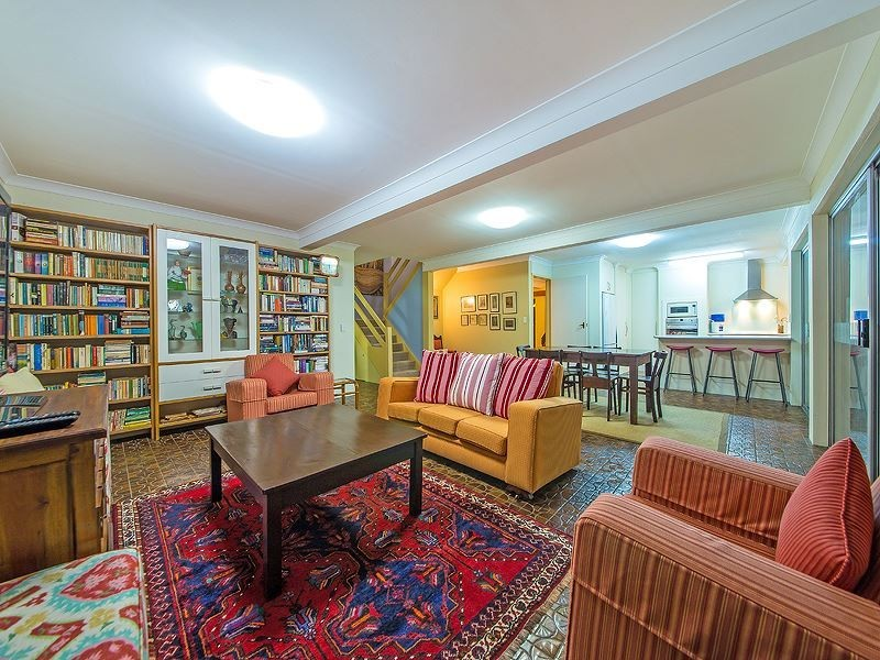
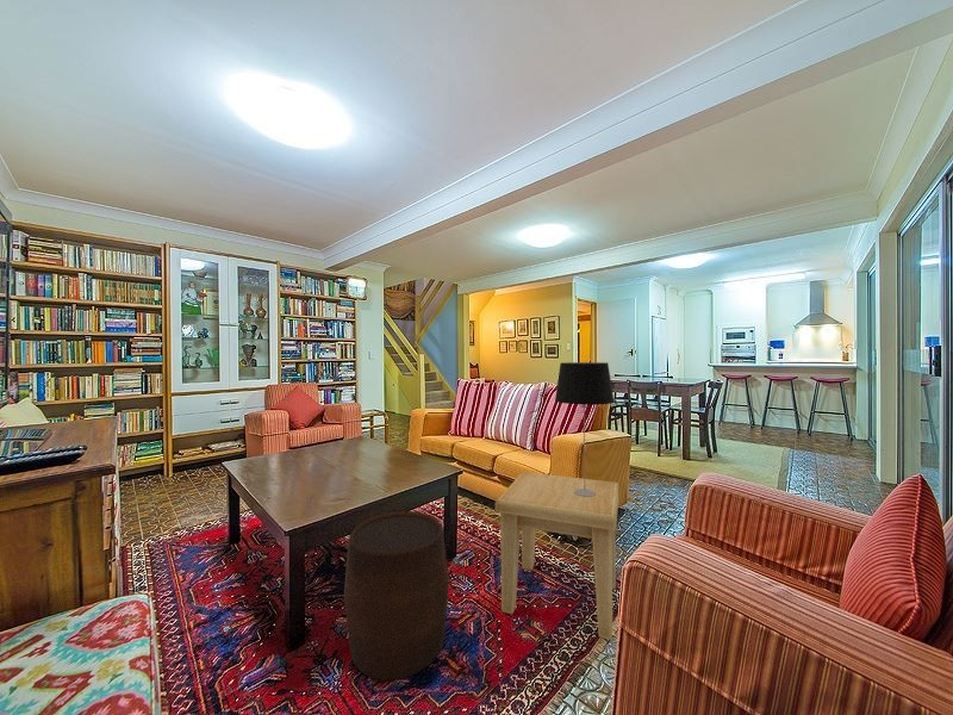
+ stool (397, 585)
+ side table (561, 533)
+ table lamp (584, 427)
